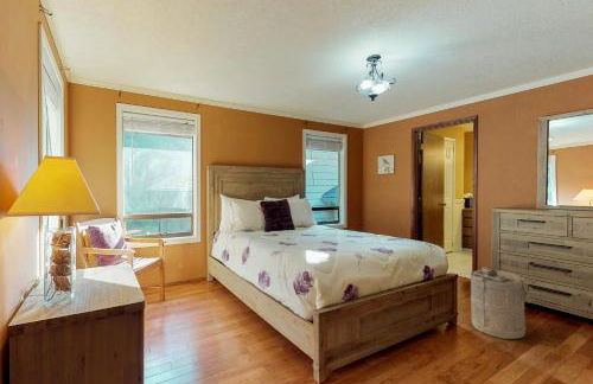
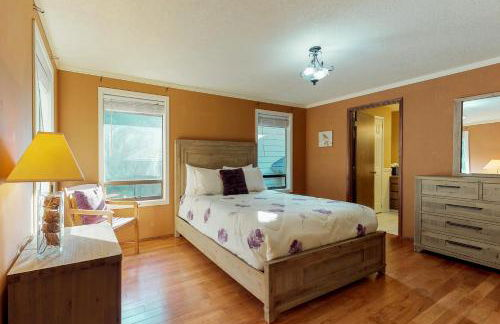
- laundry hamper (496, 297)
